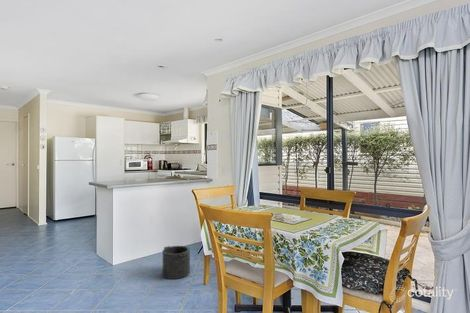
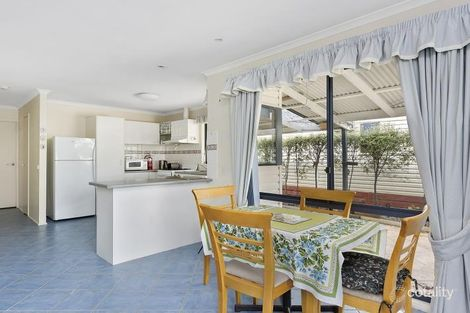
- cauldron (176, 261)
